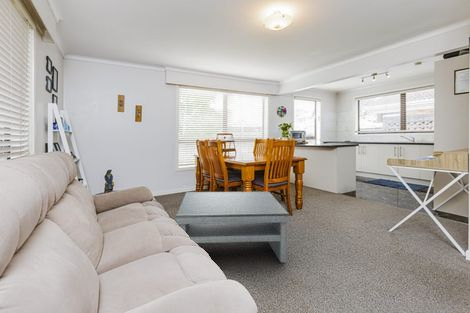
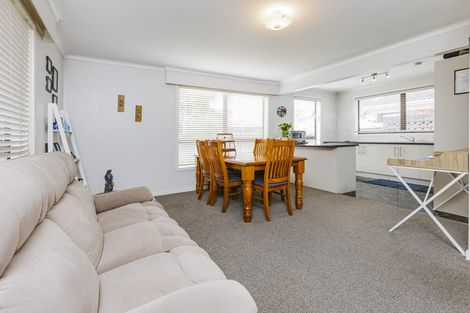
- coffee table (230, 222)
